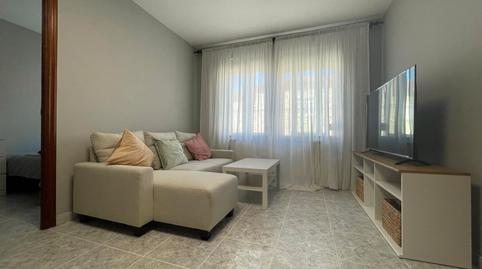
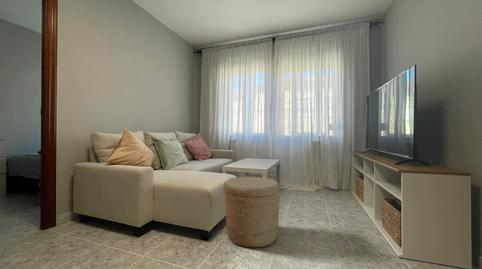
+ woven basket (251, 208)
